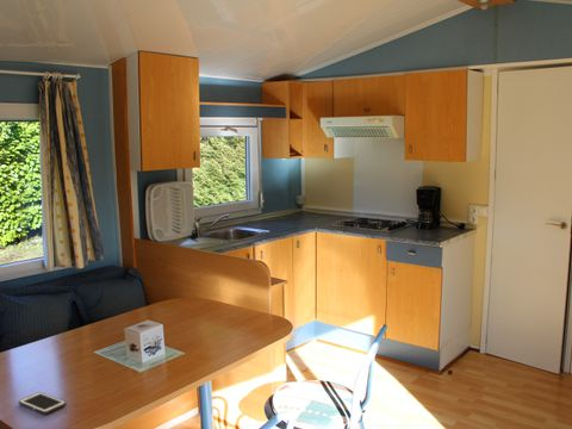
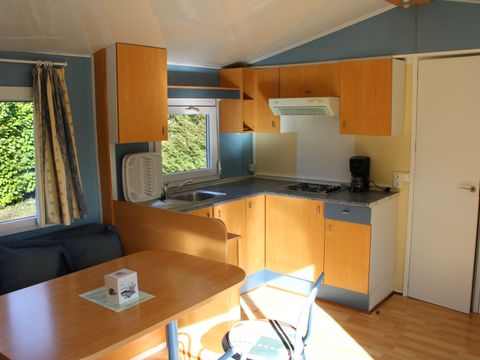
- cell phone (42, 403)
